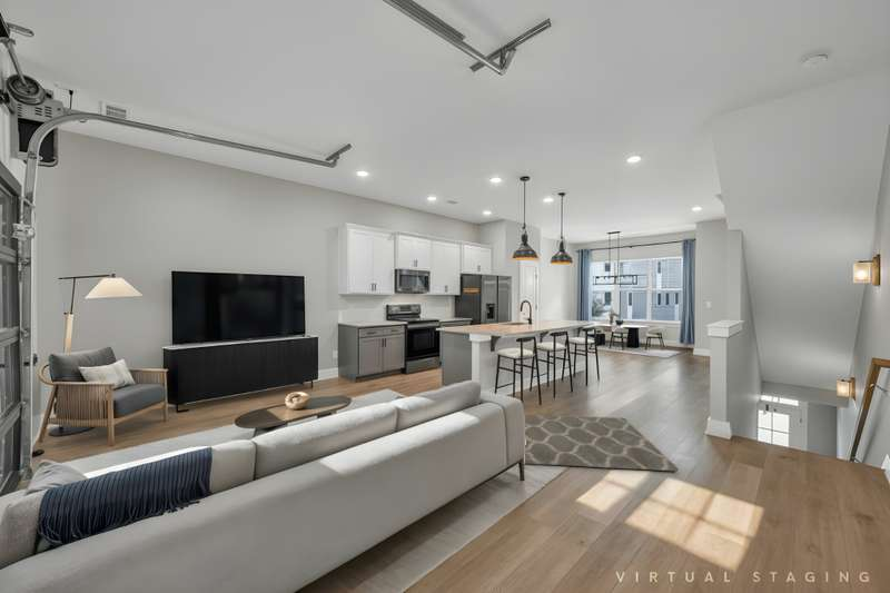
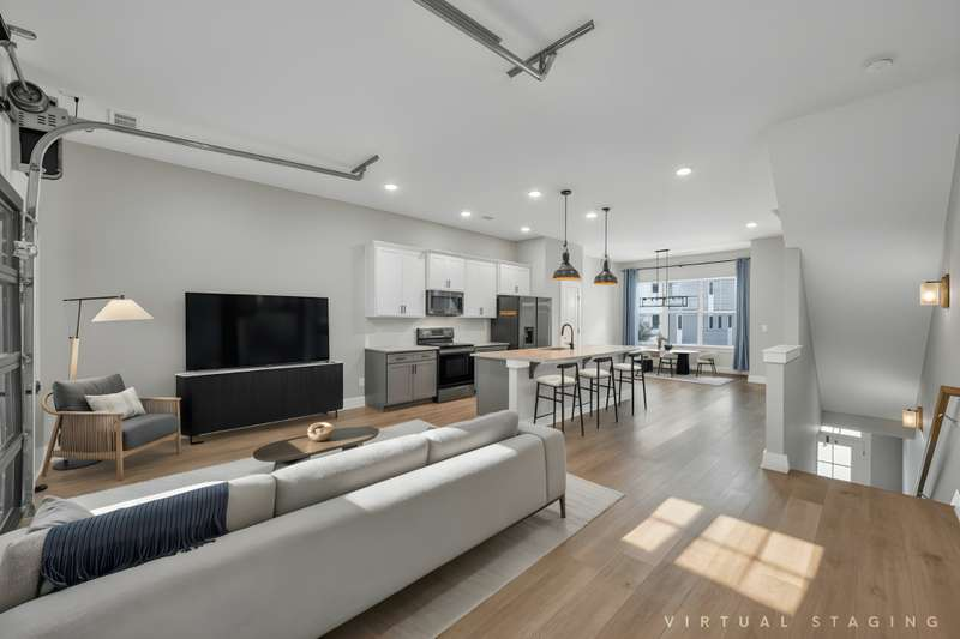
- rug (558, 436)
